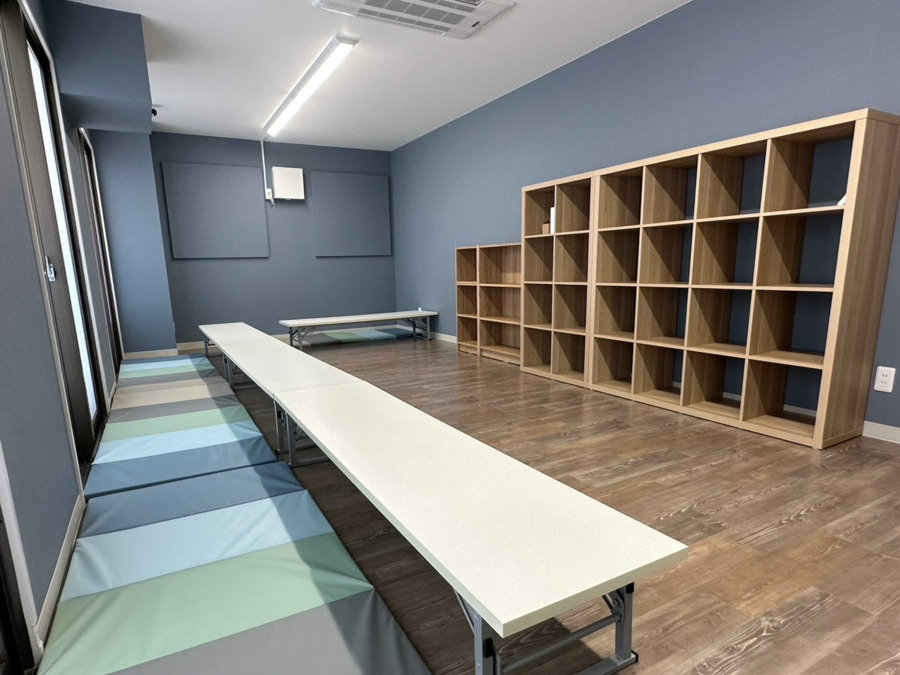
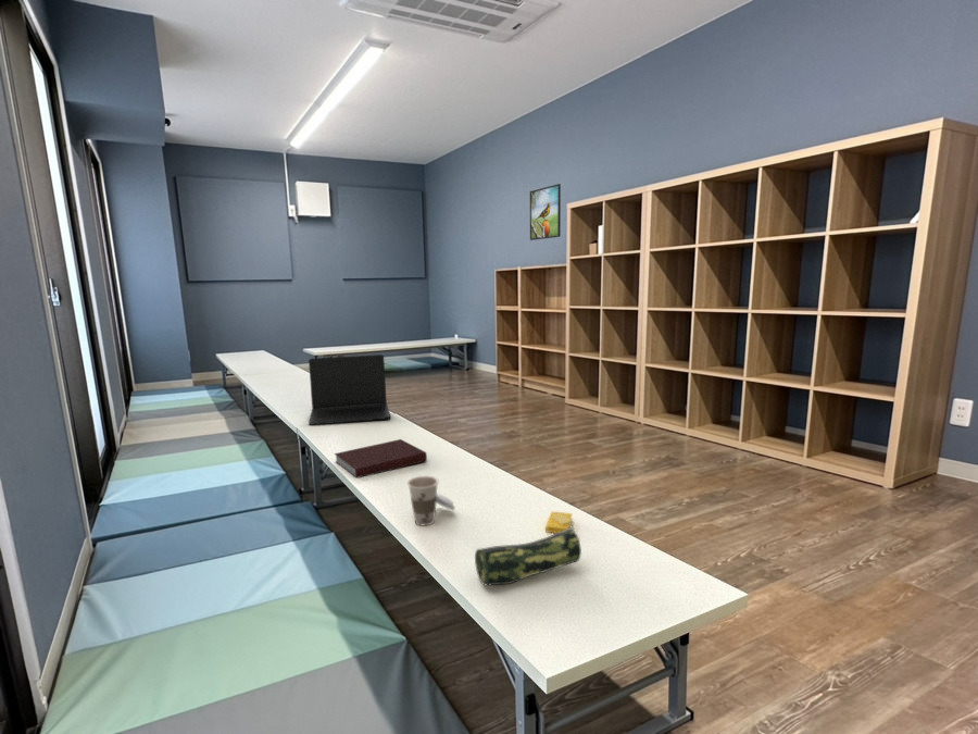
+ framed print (544, 213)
+ laptop (348, 388)
+ pencil case (530, 556)
+ cup (430, 498)
+ notebook (380, 457)
+ sticky notes (559, 521)
